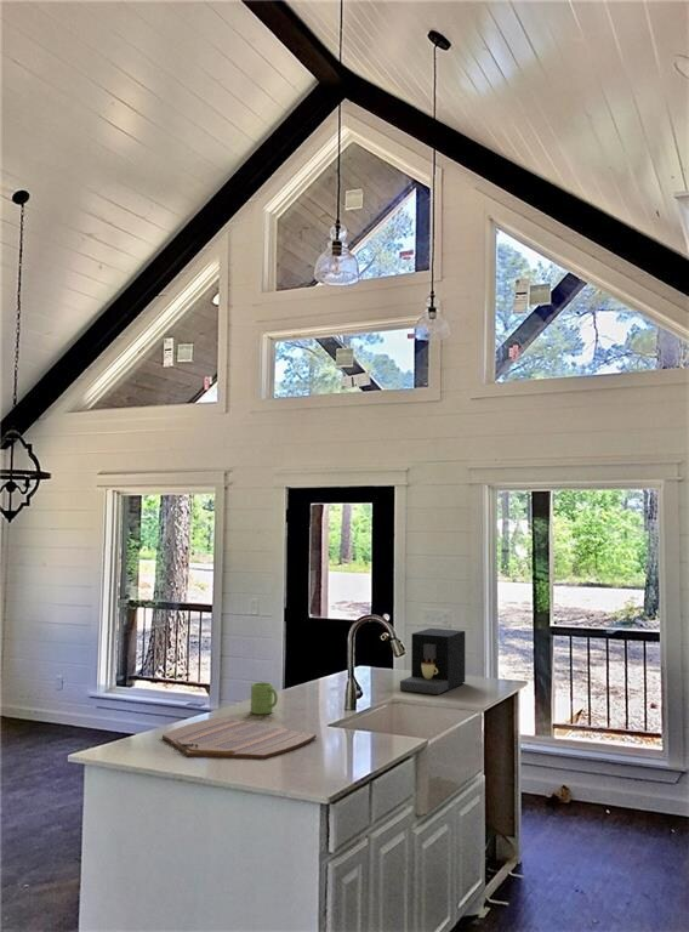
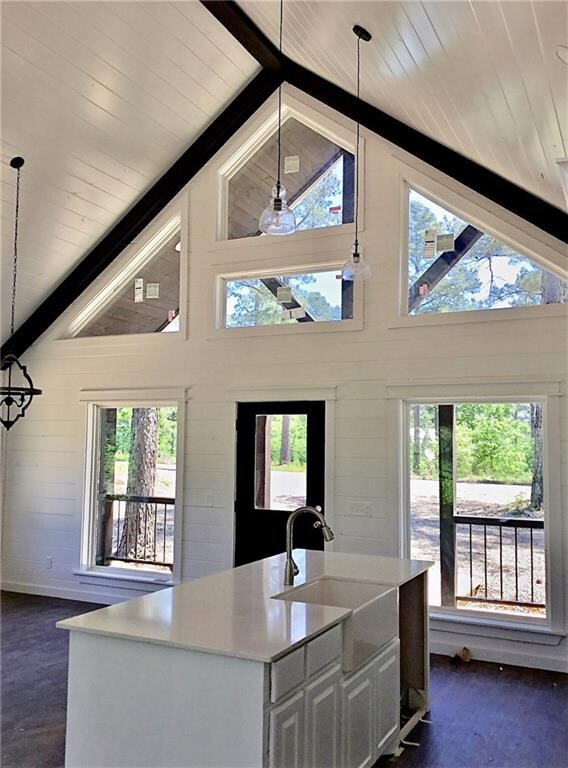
- cutting board (228, 737)
- mug (264, 698)
- coffee maker (433, 659)
